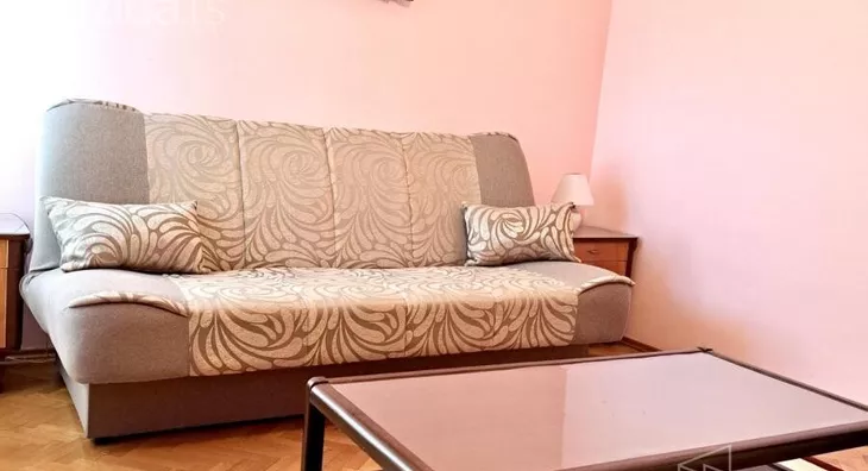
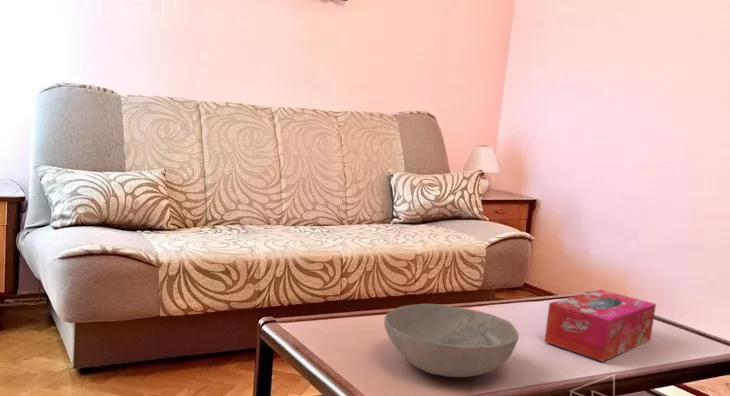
+ bowl (448, 343)
+ tissue box (601, 322)
